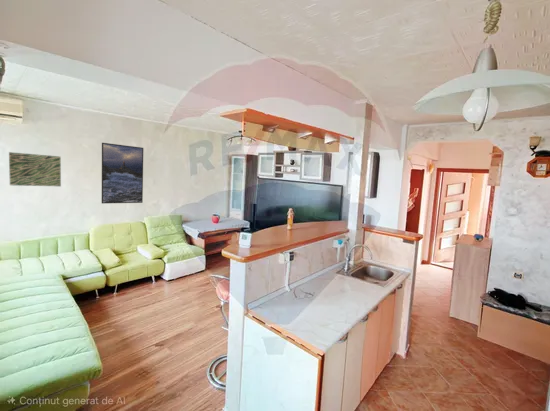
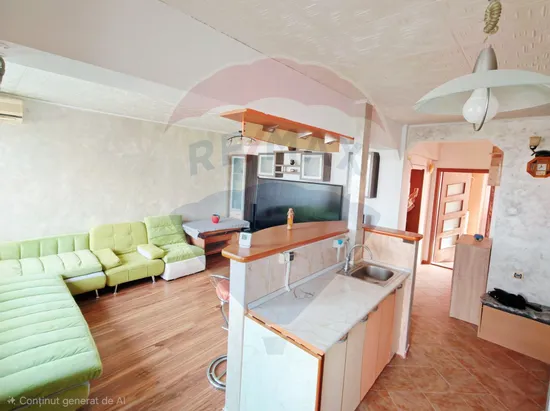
- wall art (36, 170)
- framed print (123, 174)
